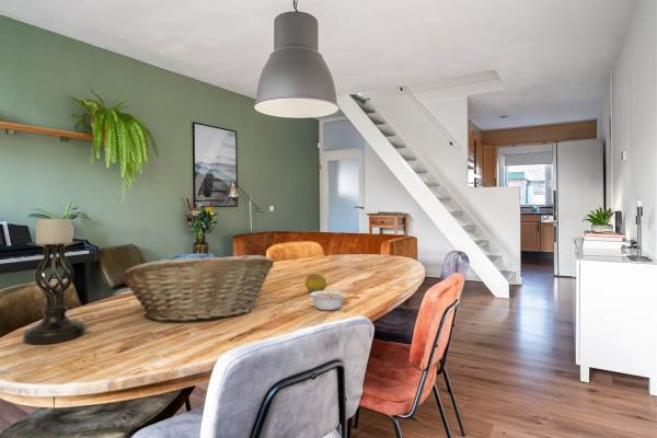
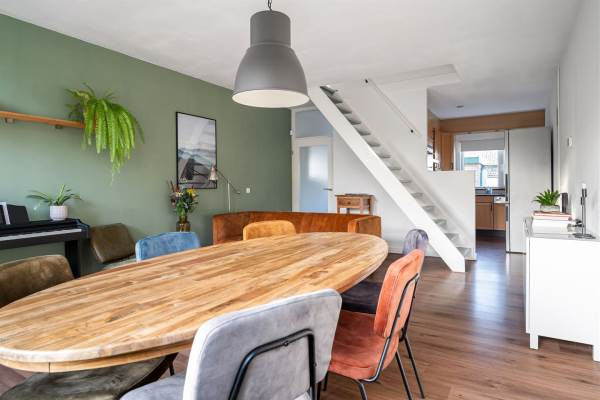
- legume (328, 299)
- fruit basket (201, 283)
- fruit (315, 283)
- candle holder (55, 275)
